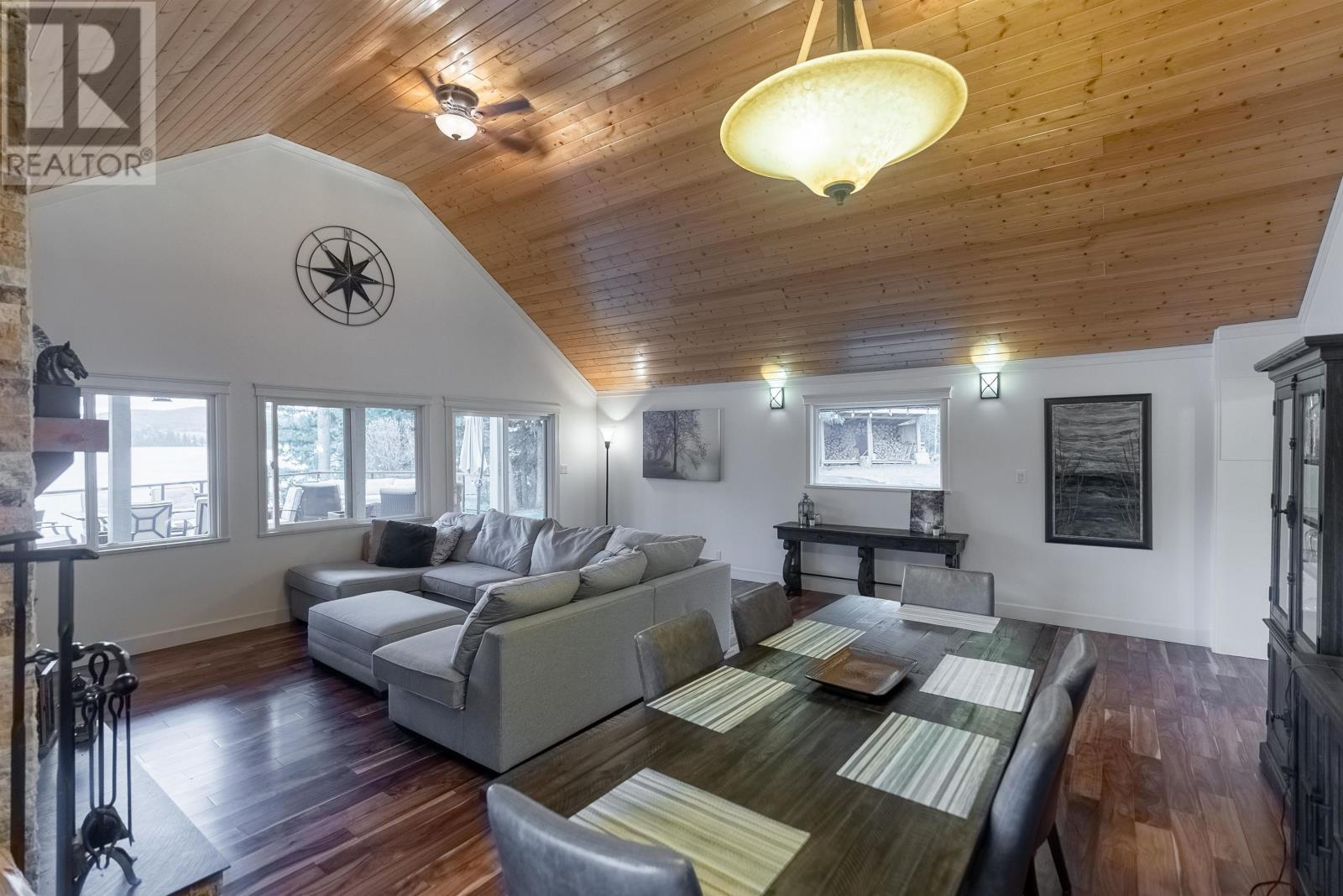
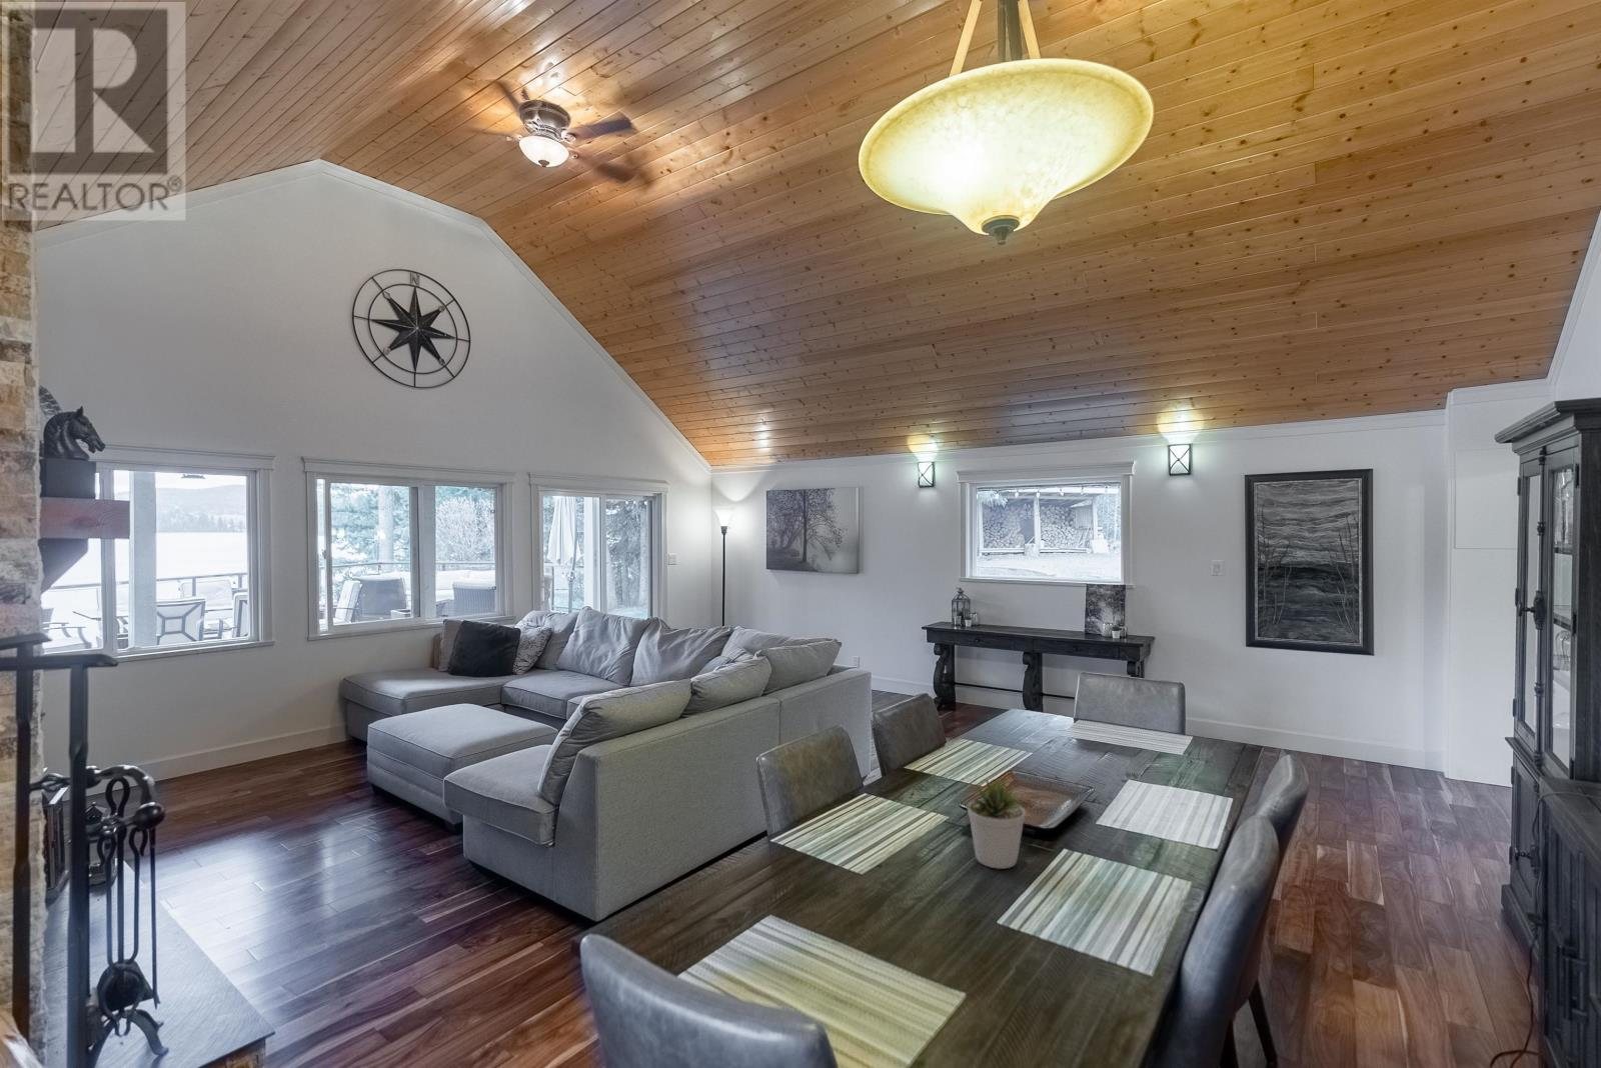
+ potted plant (993, 816)
